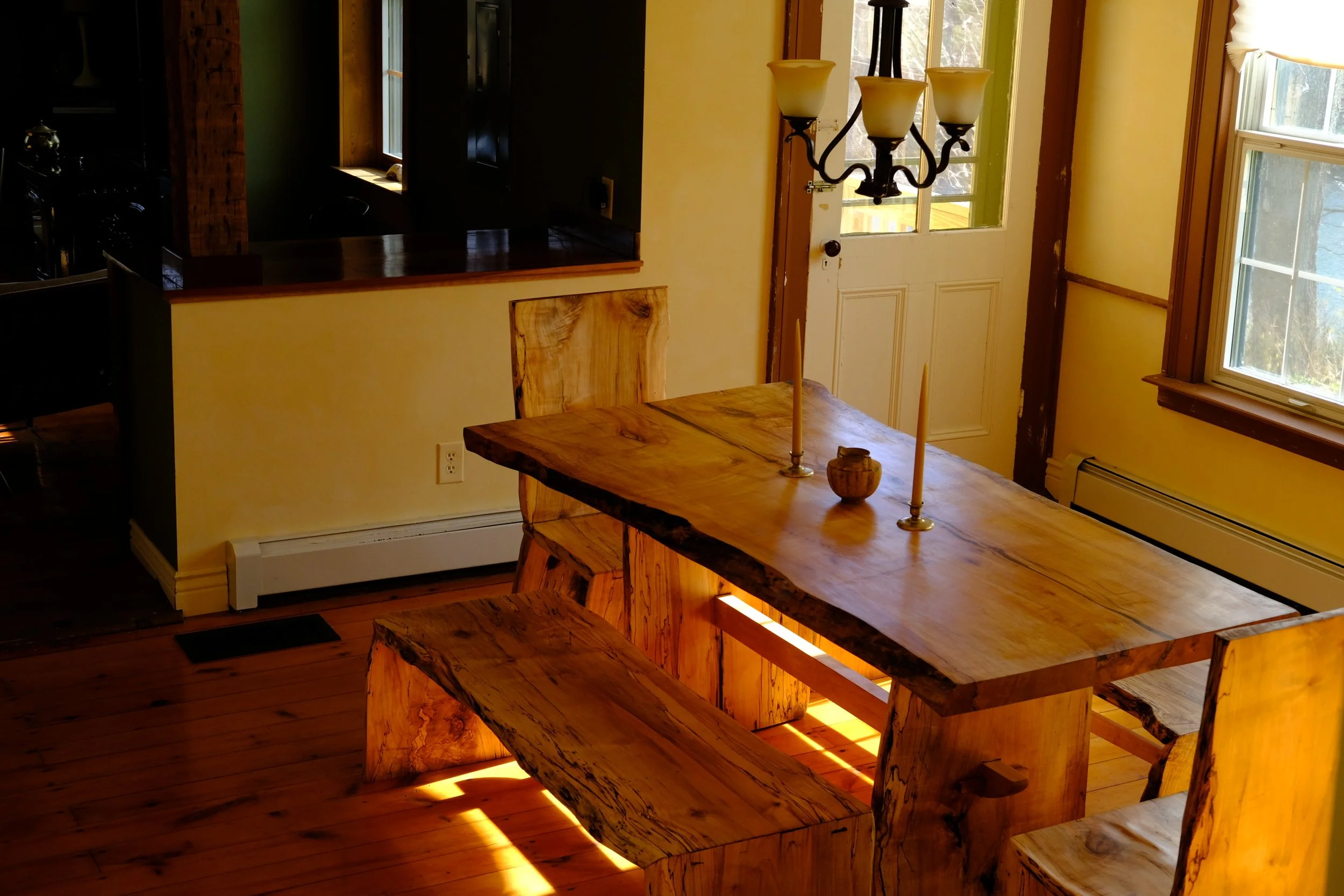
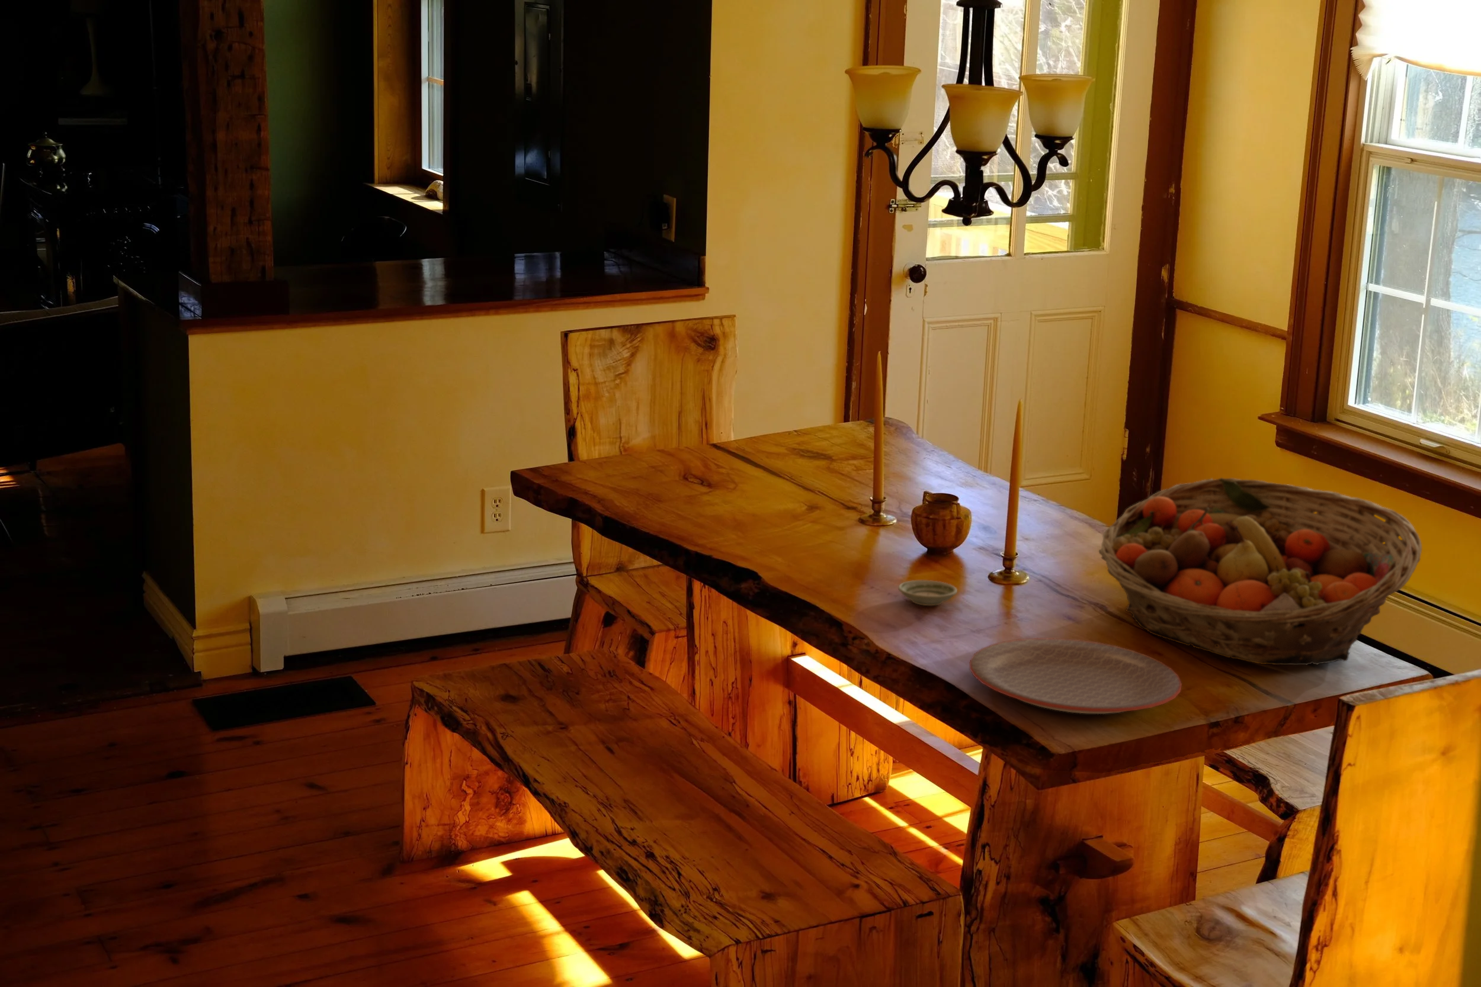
+ plate (1073, 679)
+ fruit basket (1252, 567)
+ saucer (927, 595)
